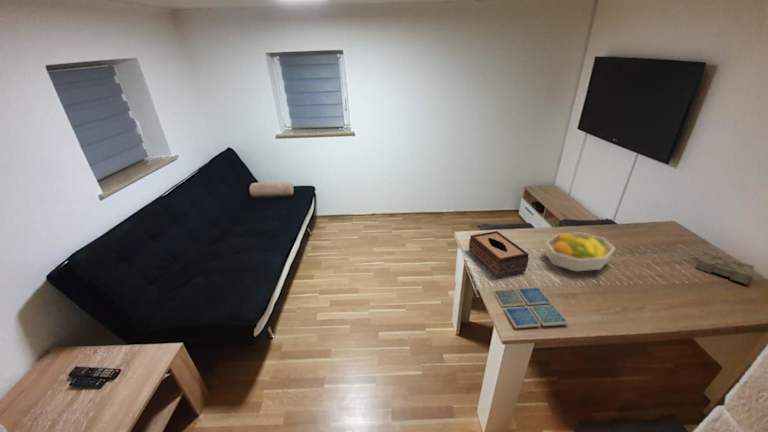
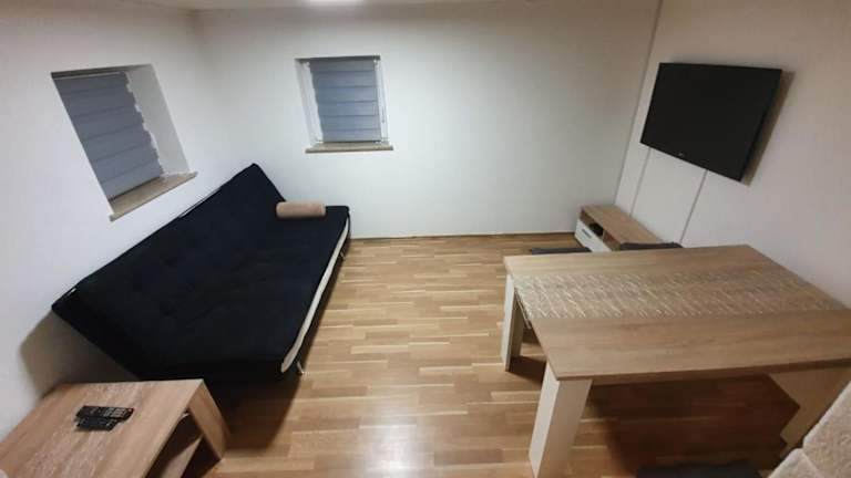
- tissue box (496, 252)
- drink coaster (527, 306)
- fruit bowl (578, 249)
- diary (723, 265)
